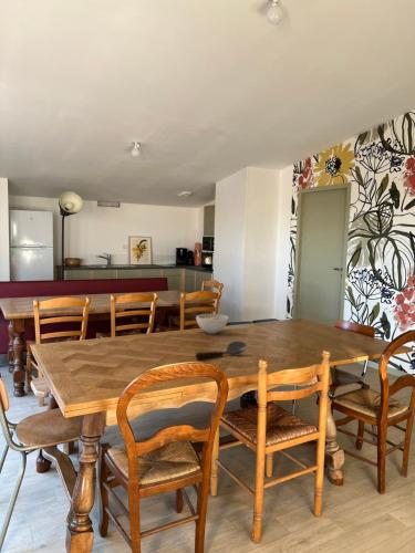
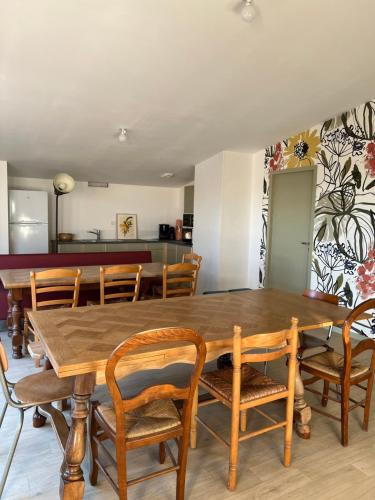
- bowl (211, 324)
- spoon (221, 352)
